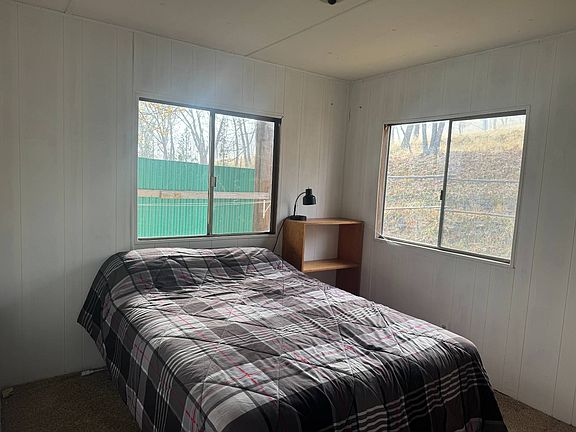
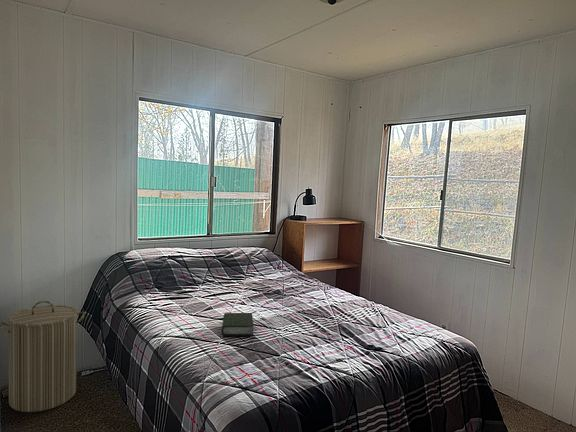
+ book (237, 323)
+ laundry hamper (44, 349)
